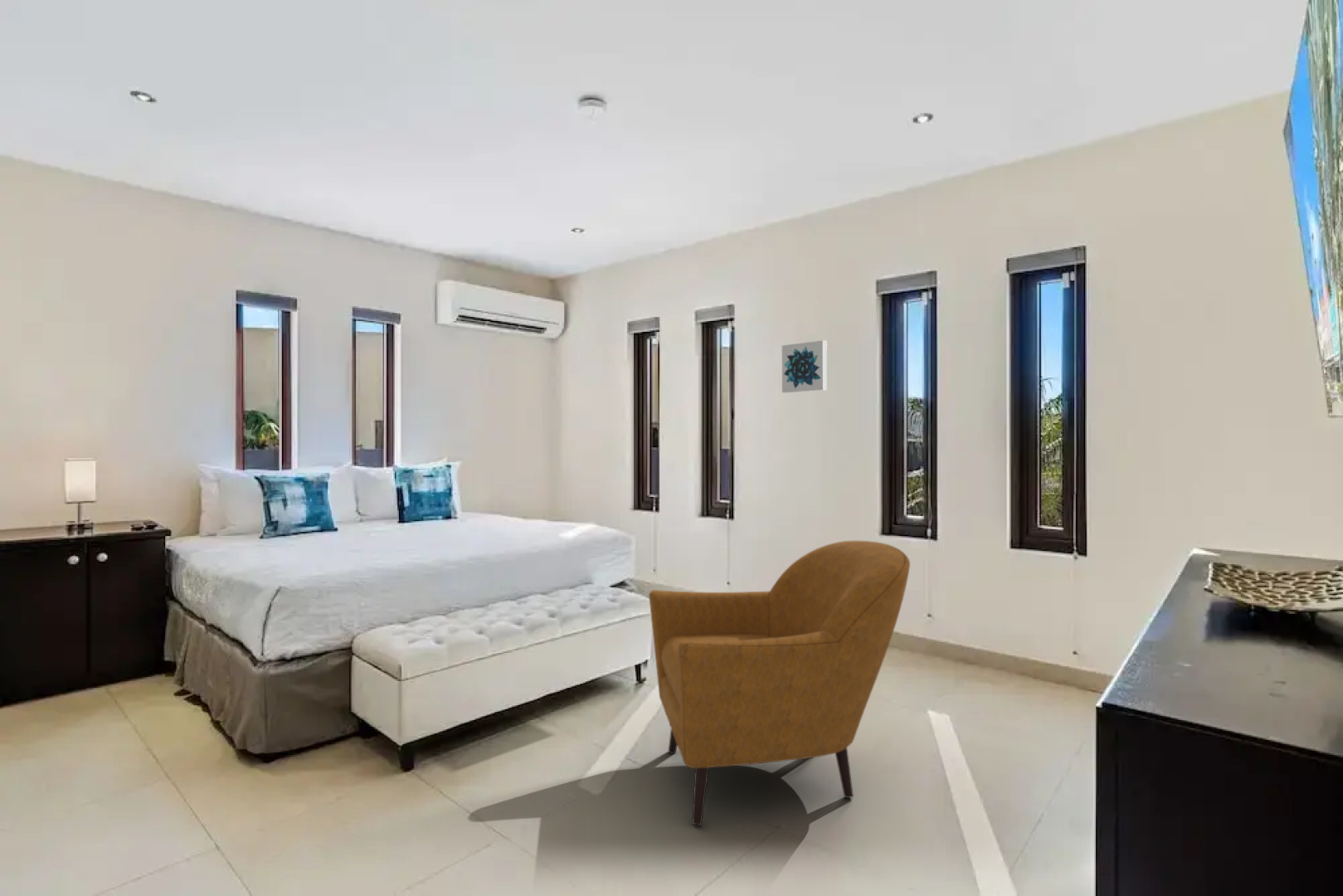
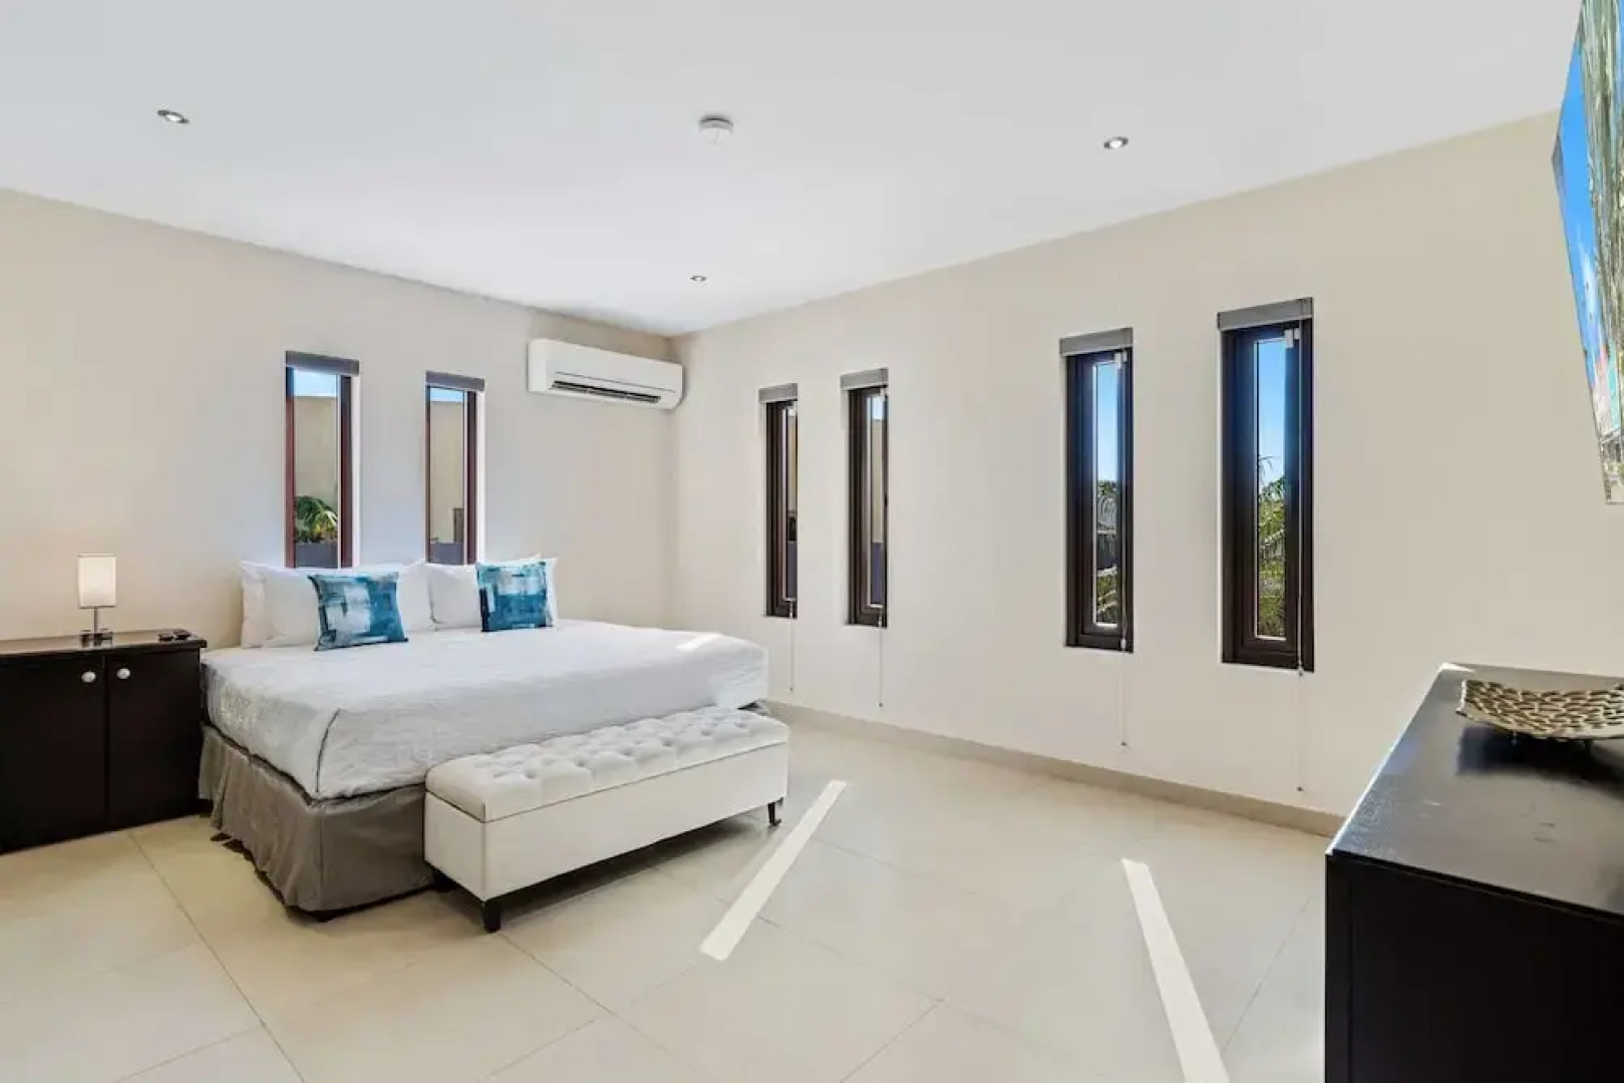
- armchair (778, 661)
- wall art (804, 367)
